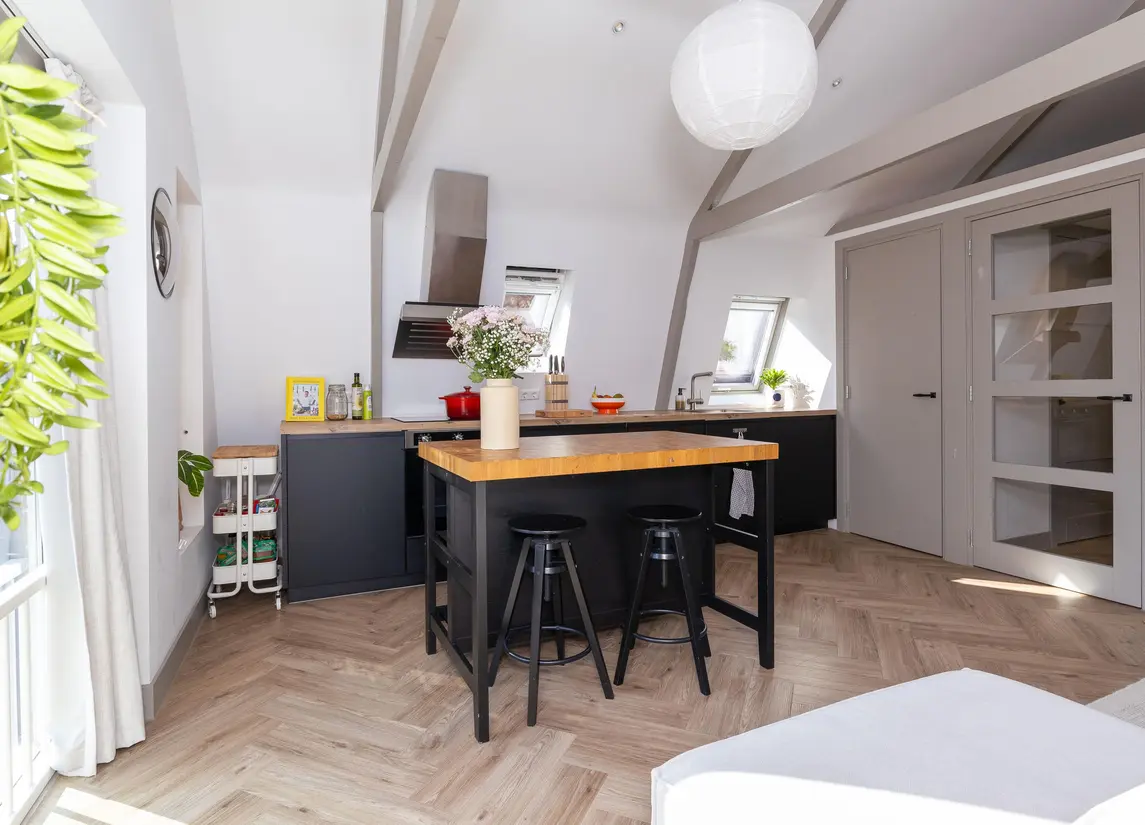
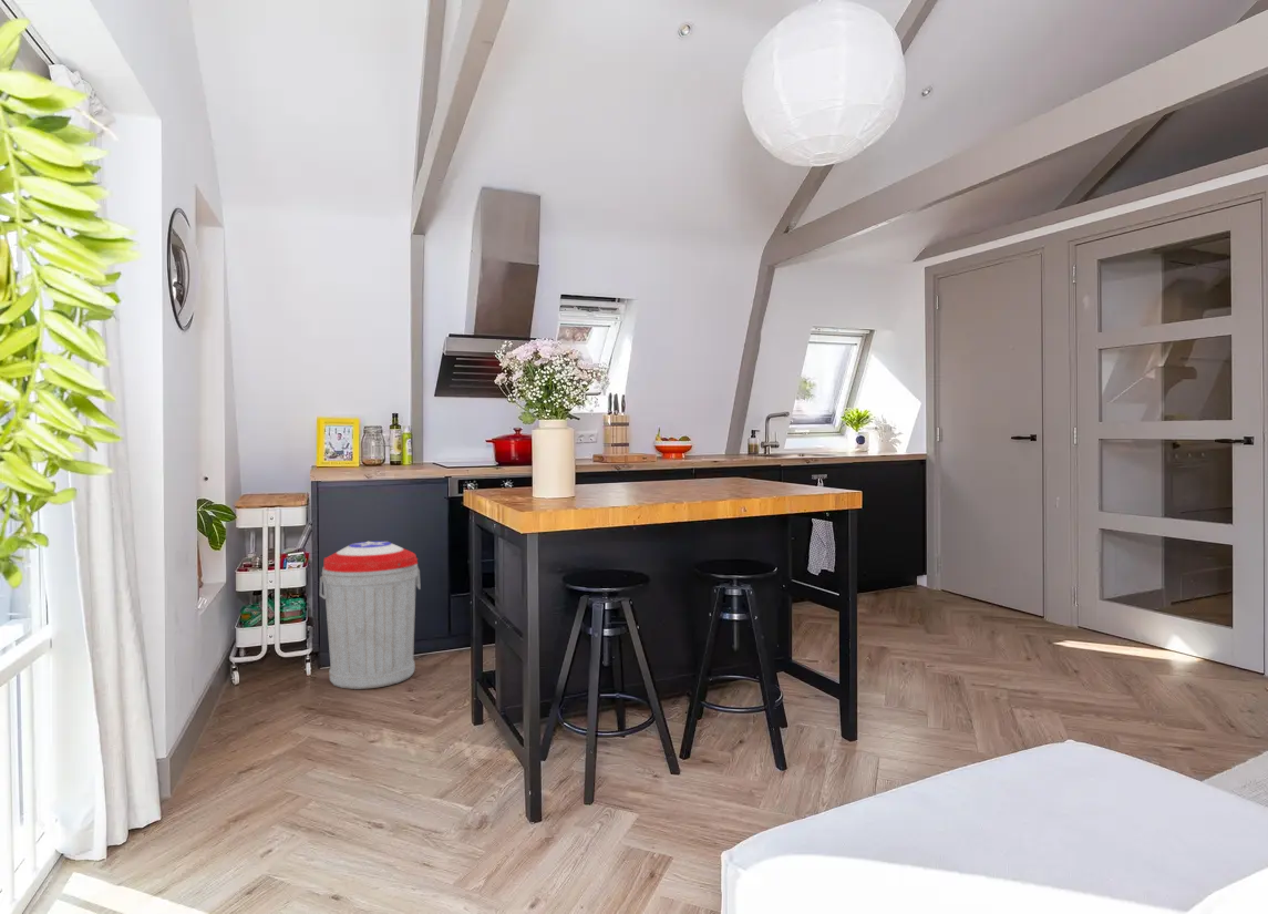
+ trash can (371, 609)
